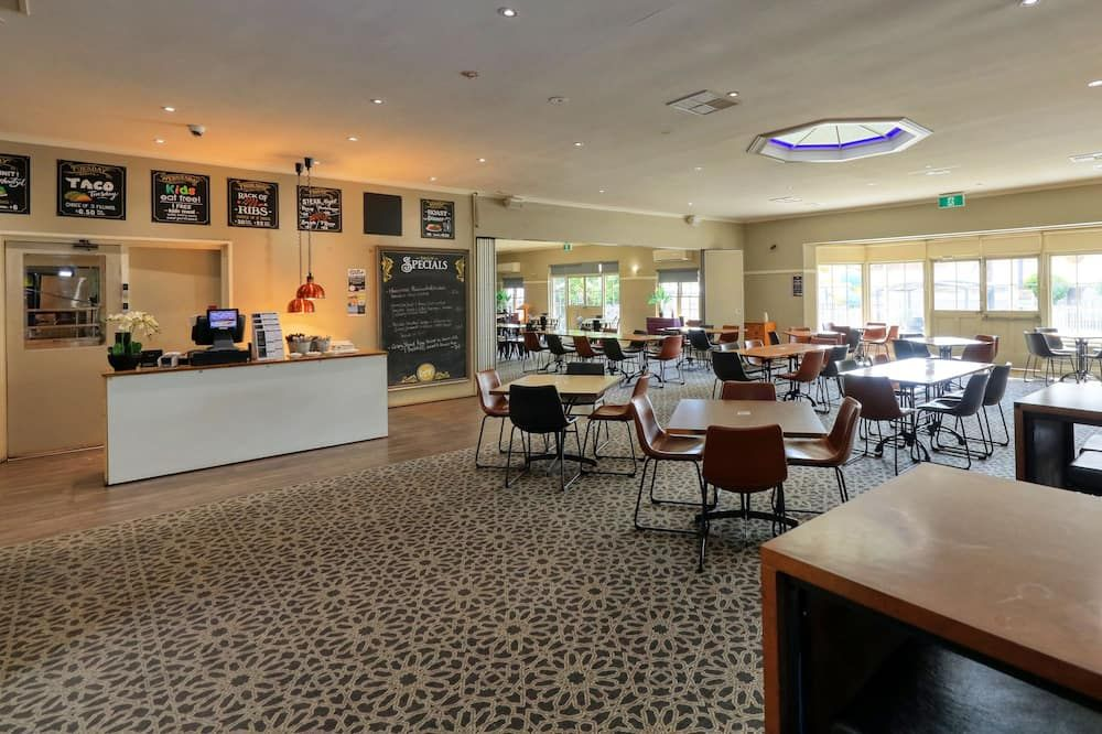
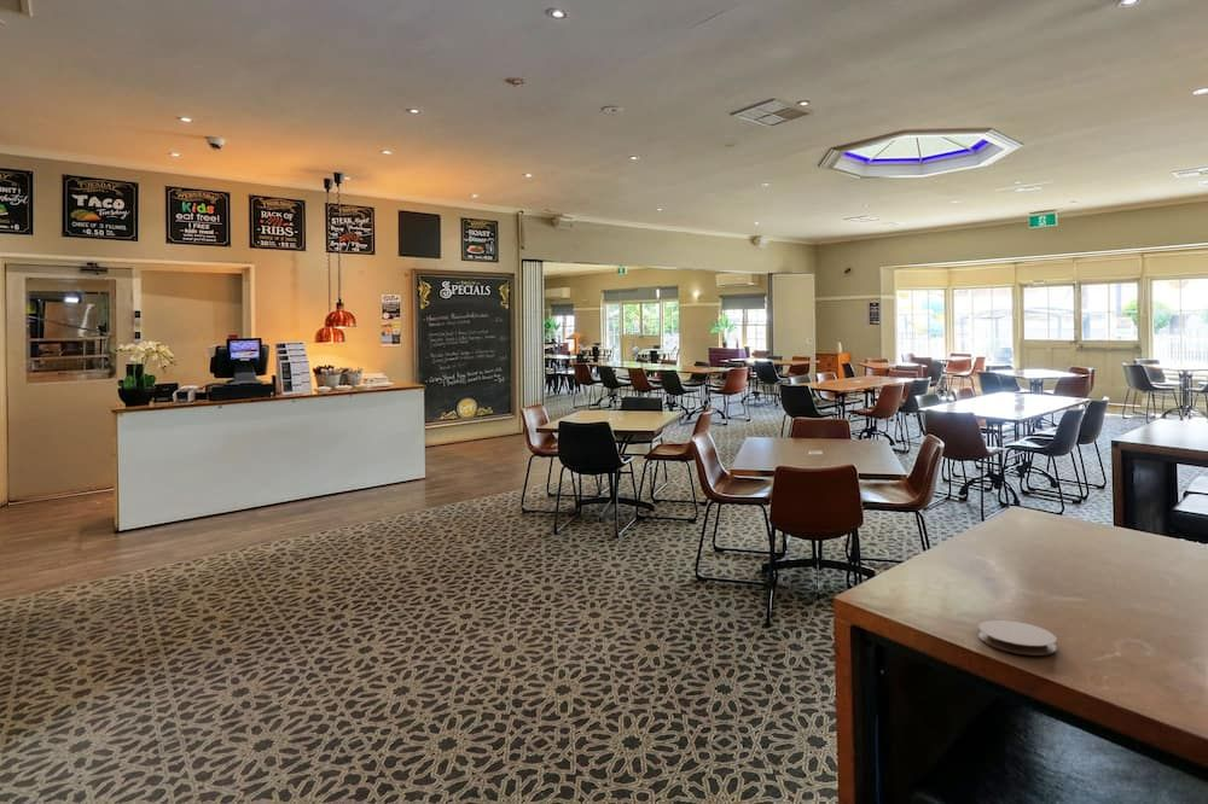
+ coaster (1016, 636)
